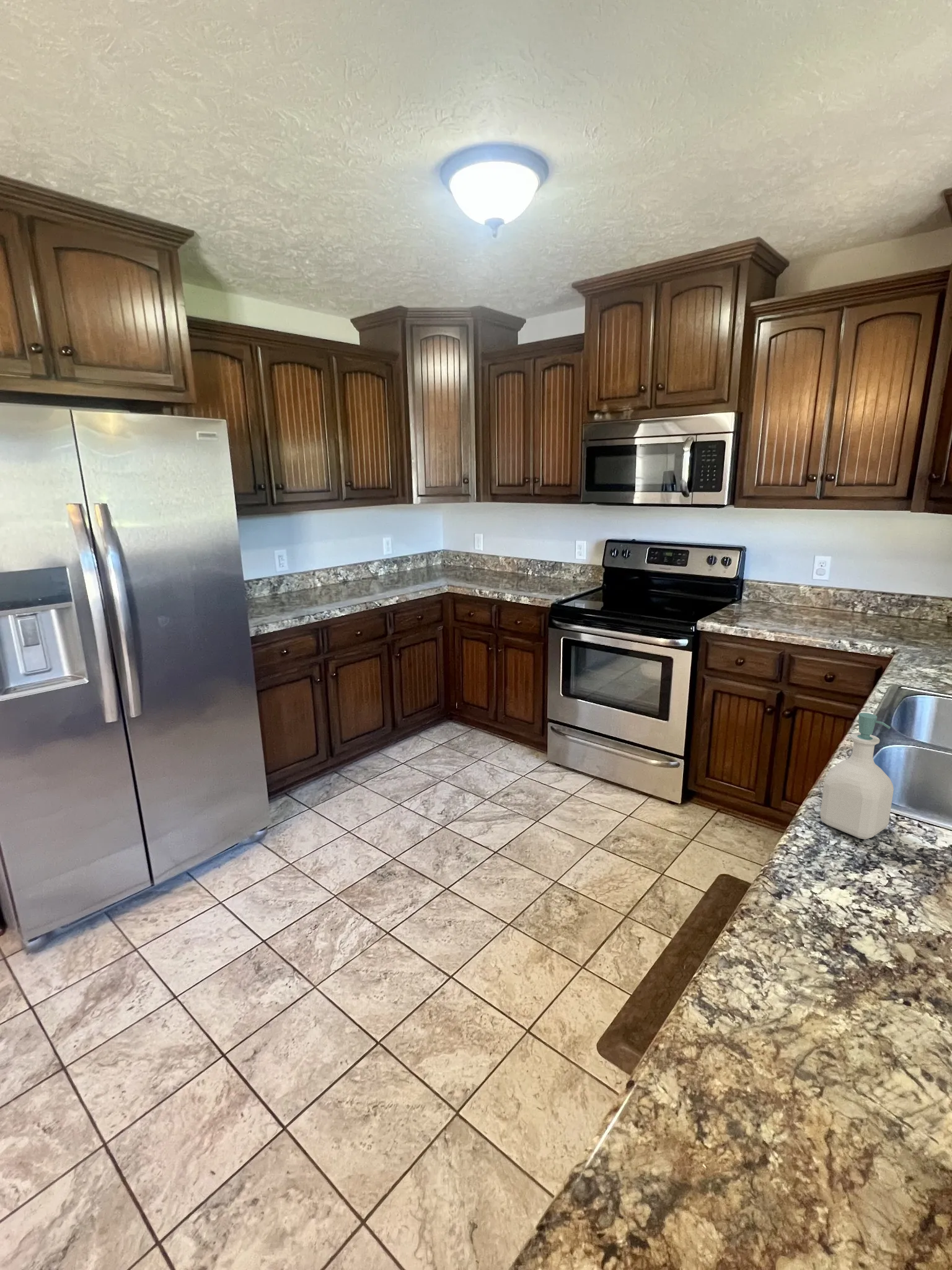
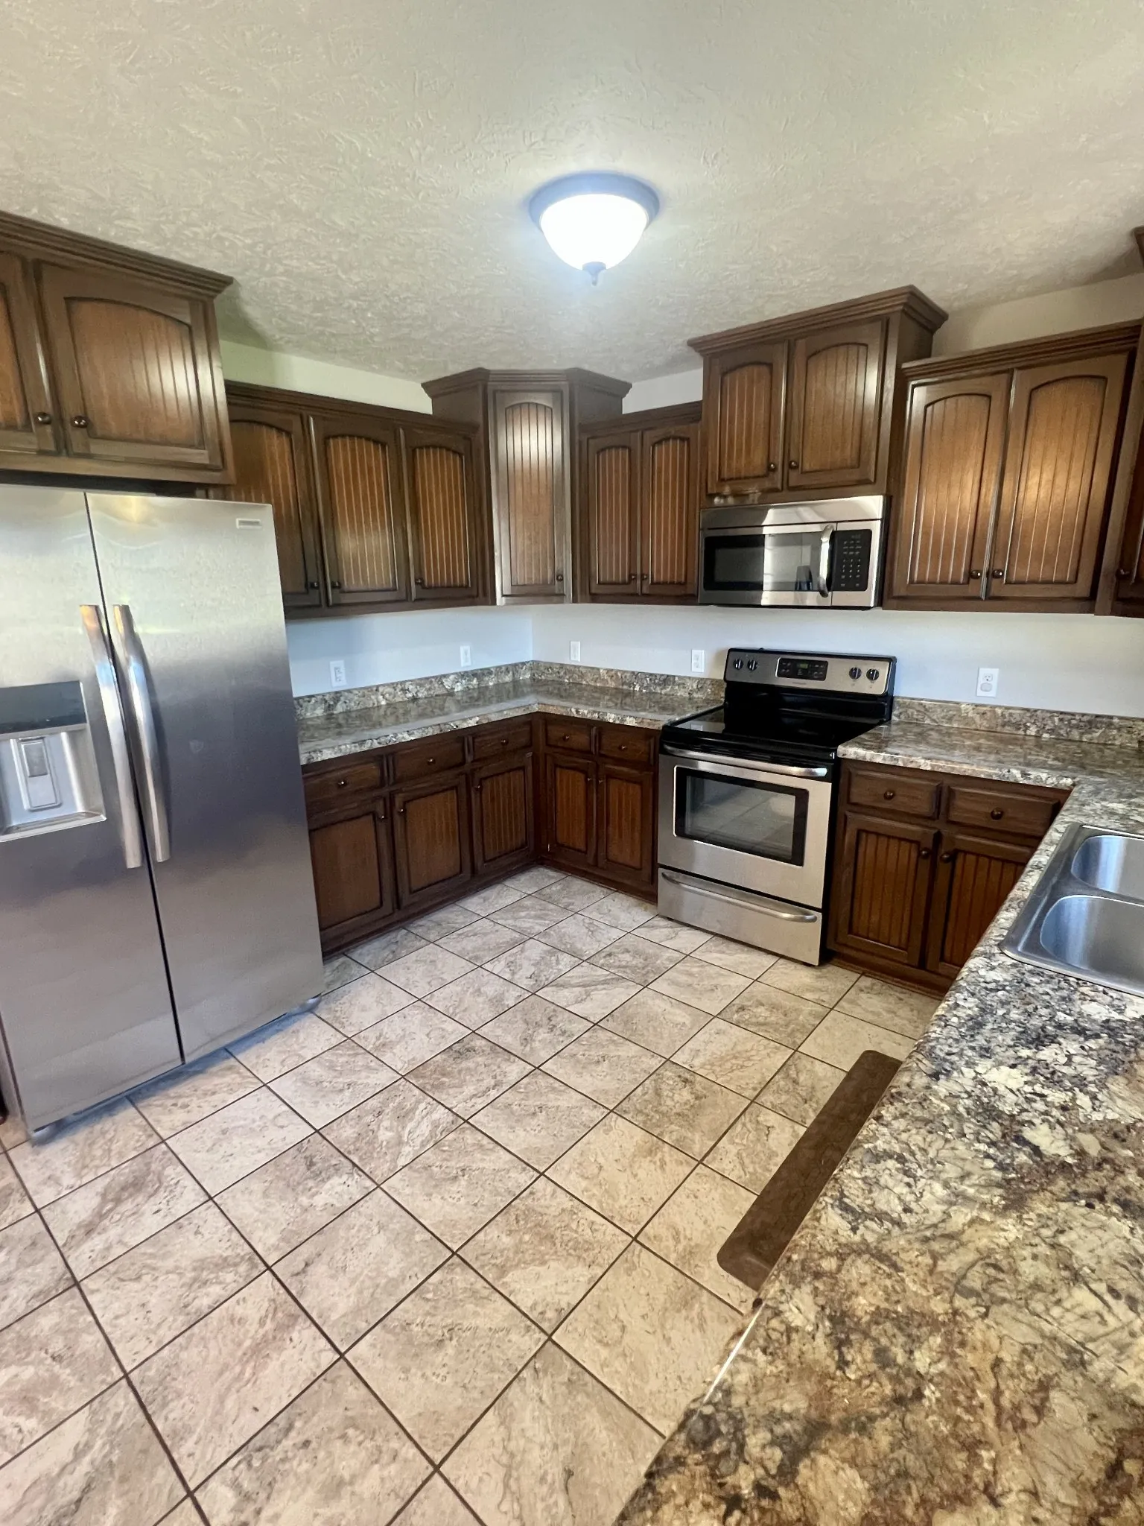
- soap bottle (860, 771)
